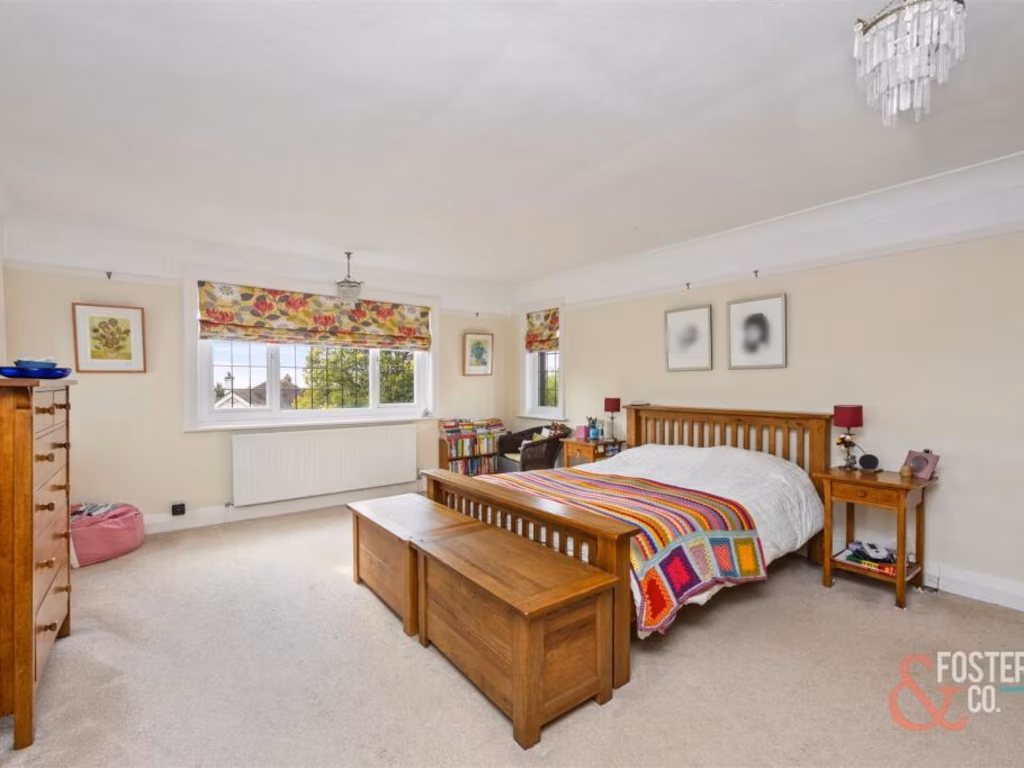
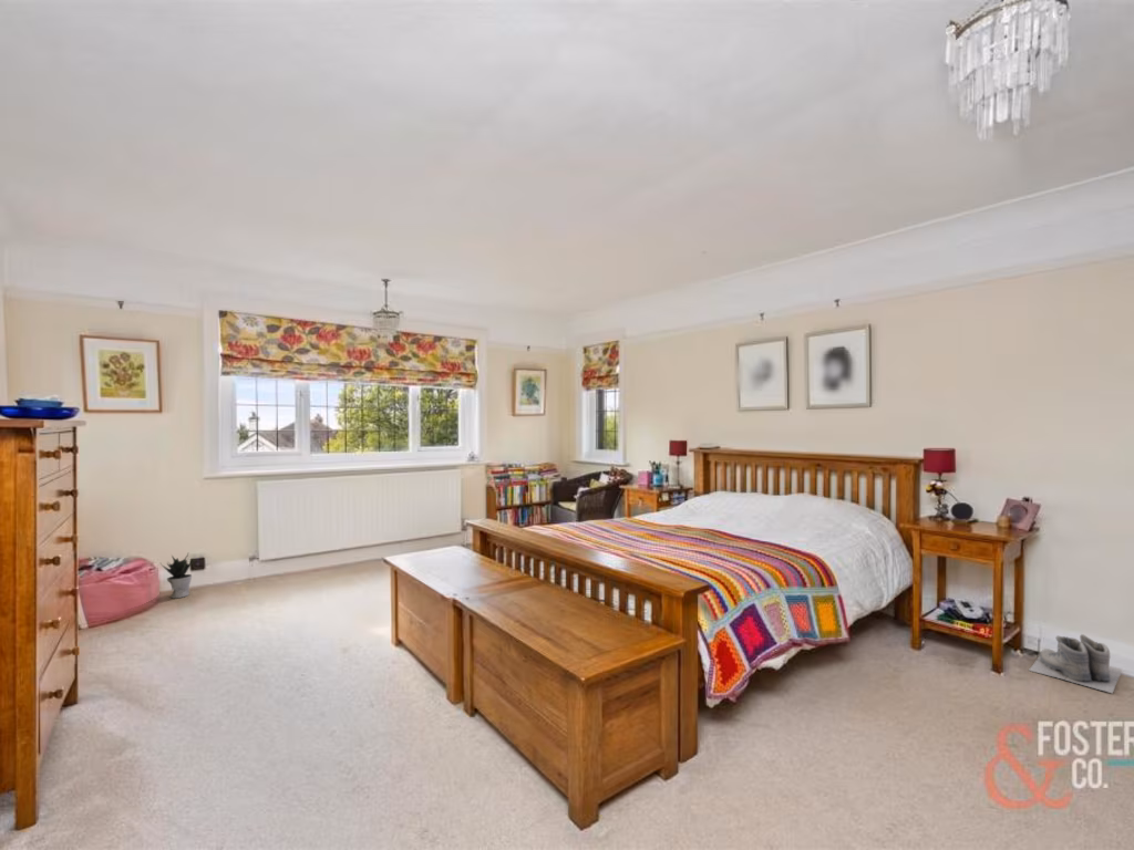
+ boots (1075, 652)
+ potted plant (177, 574)
